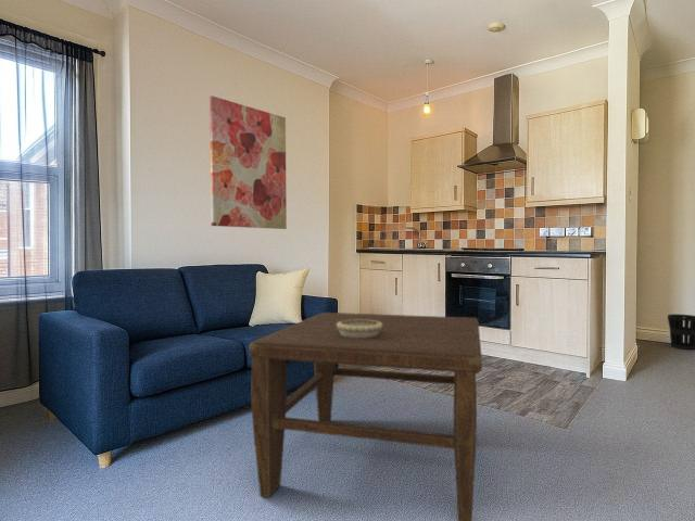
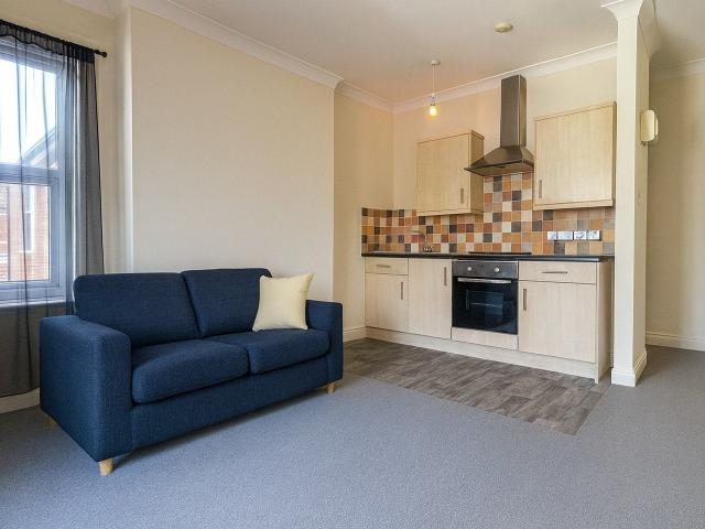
- wastebasket (683, 331)
- decorative bowl (358, 327)
- coffee table (380, 378)
- wall art (251, 167)
